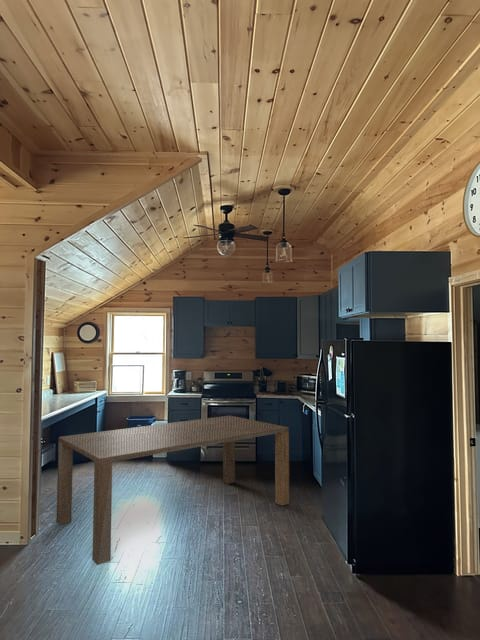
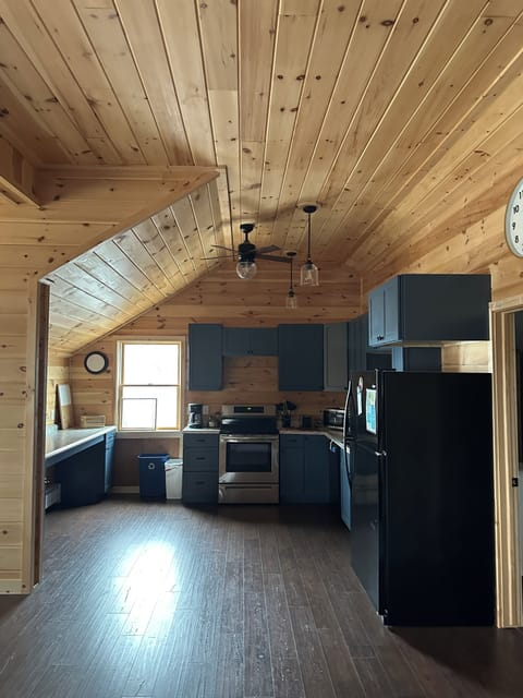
- dining table (177, 450)
